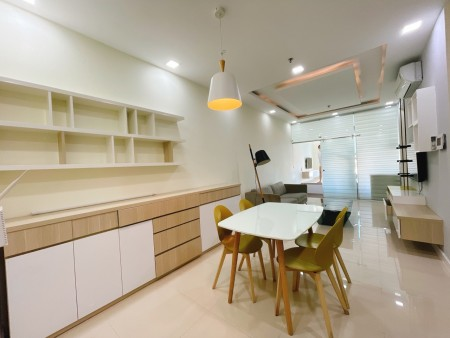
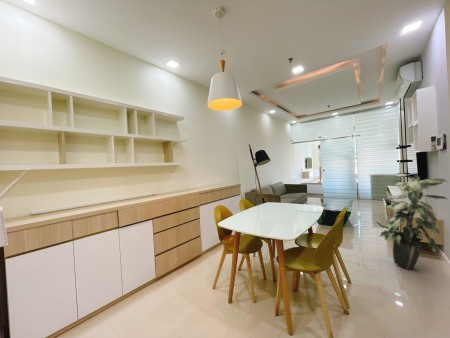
+ indoor plant (409, 220)
